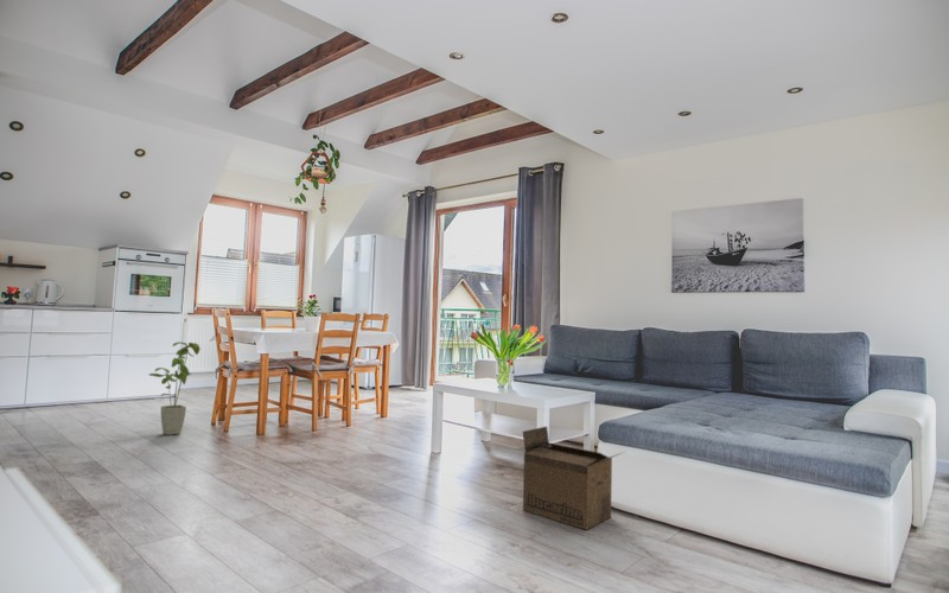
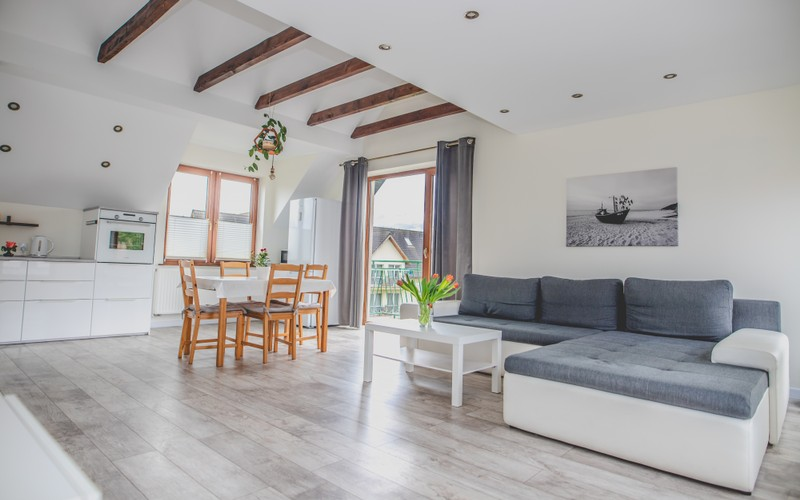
- house plant (176, 387)
- cardboard box (573, 474)
